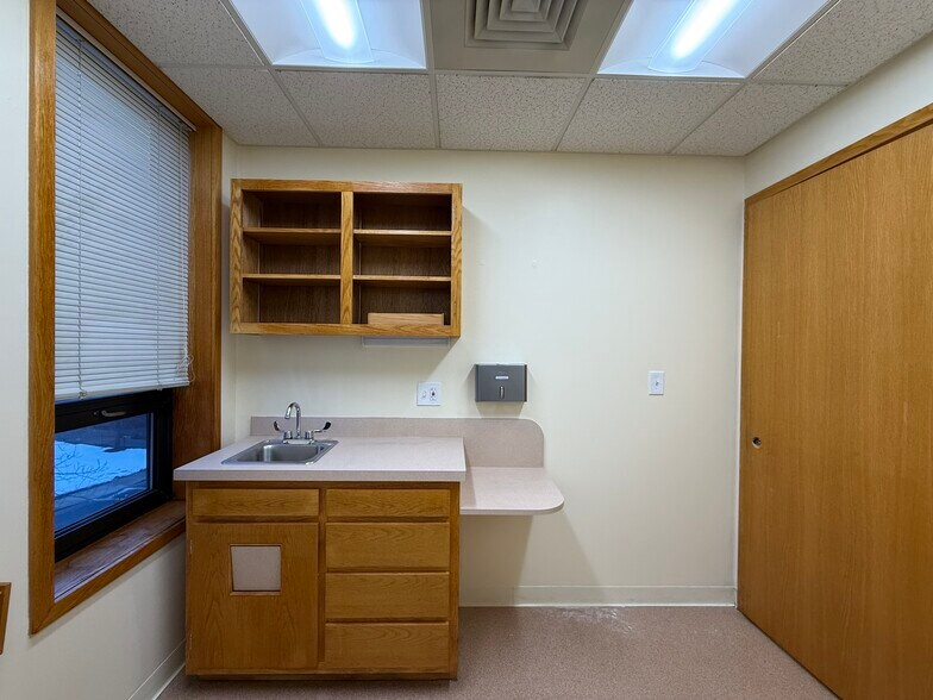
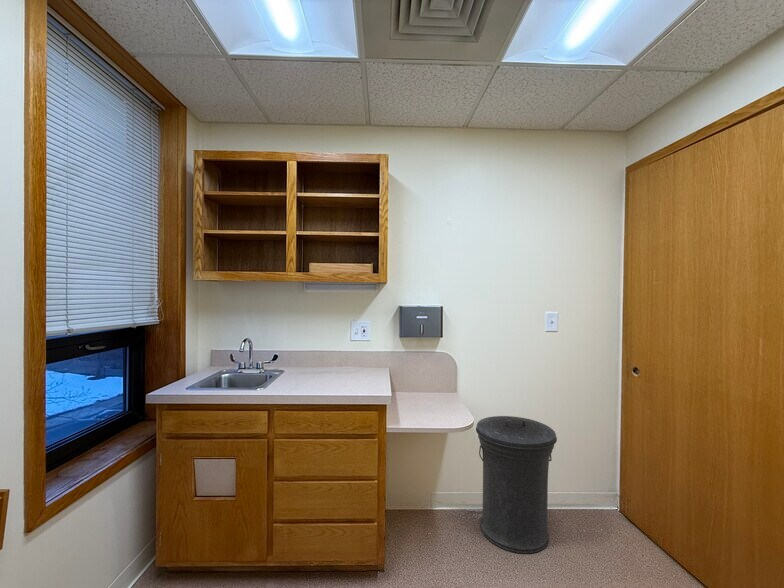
+ trash can (514, 475)
